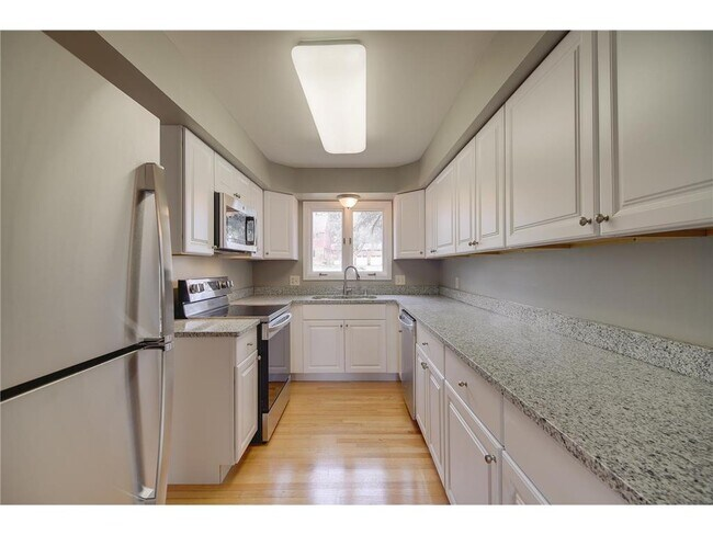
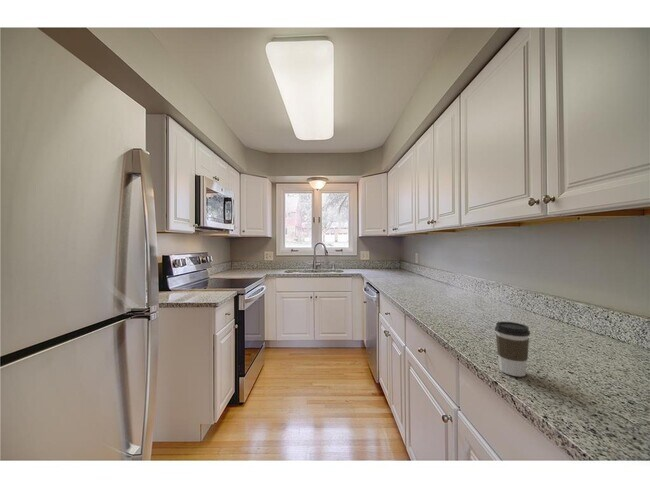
+ coffee cup (512, 348)
